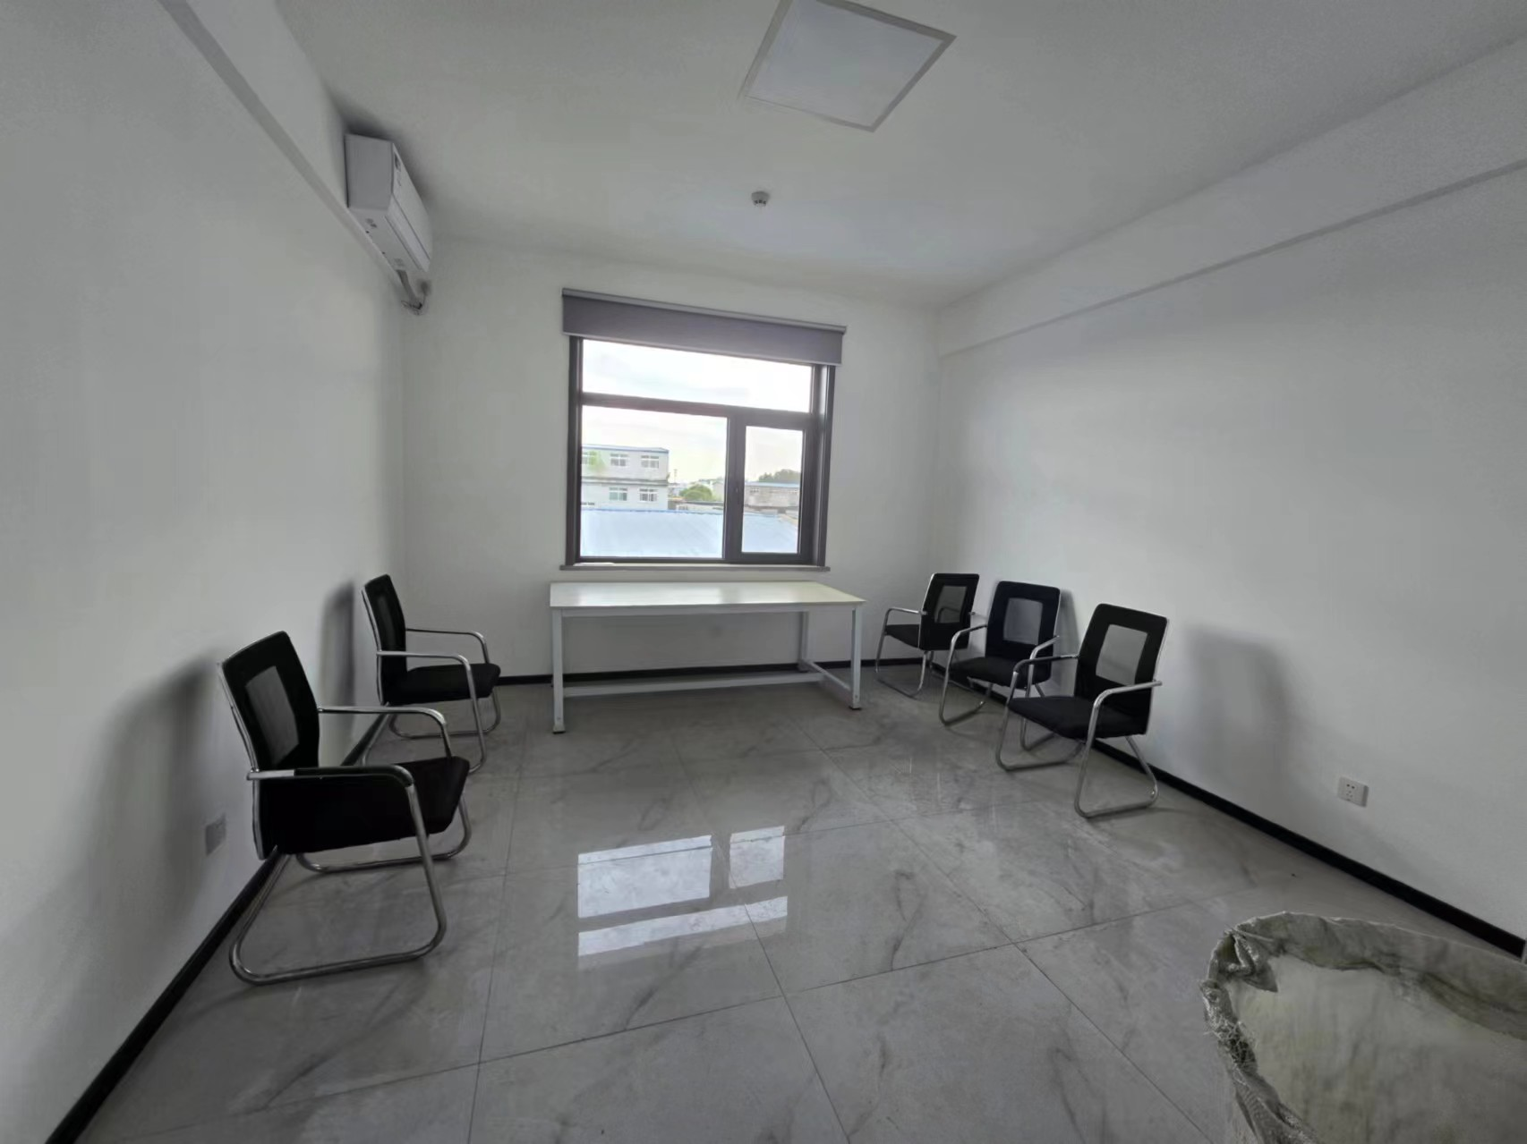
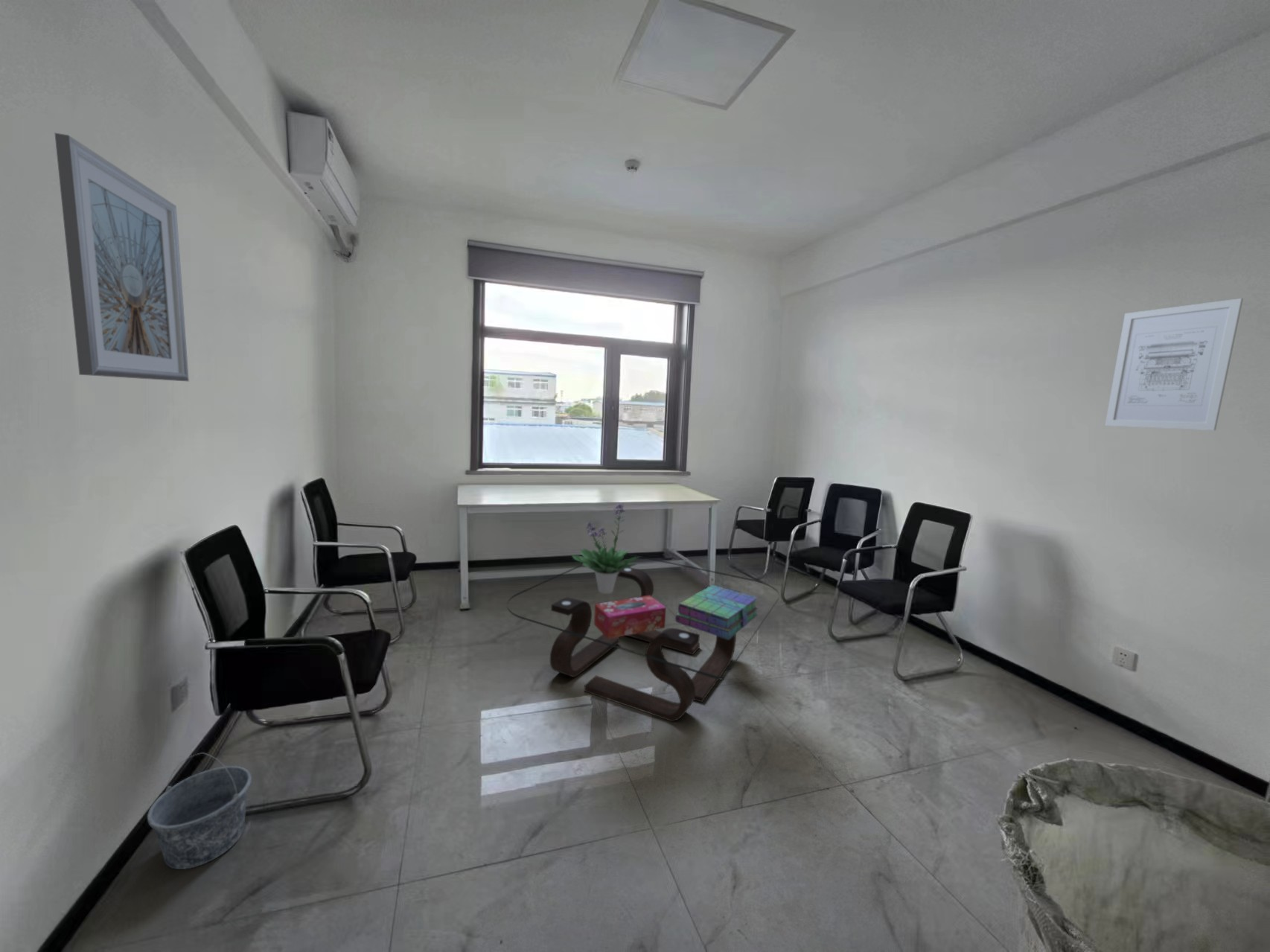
+ potted plant (606, 548)
+ coffee table (649, 631)
+ wall art (1167, 368)
+ stack of books (718, 608)
+ tissue box (630, 616)
+ picture frame (134, 279)
+ bucket (202, 799)
